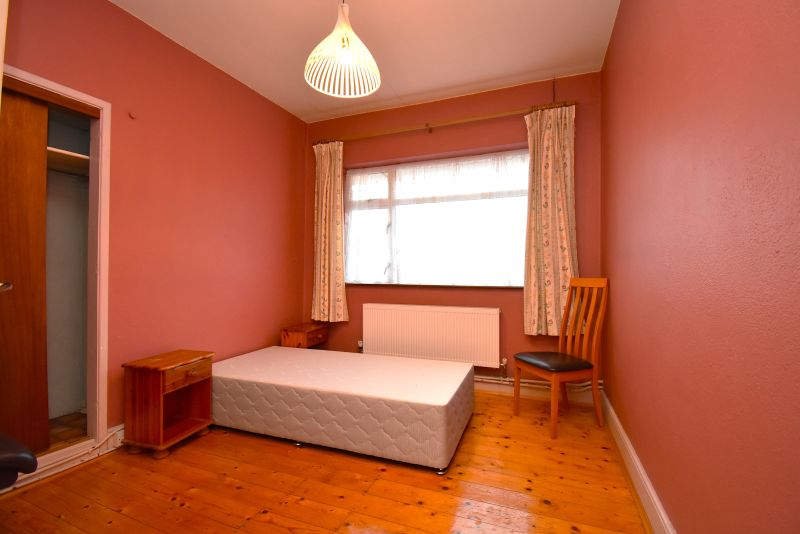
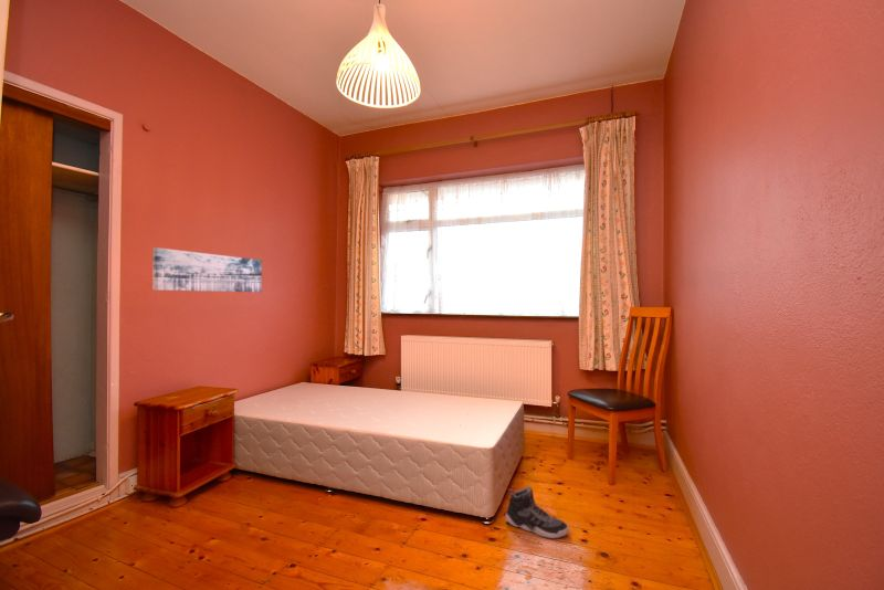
+ sneaker (536, 510)
+ wall art (214, 273)
